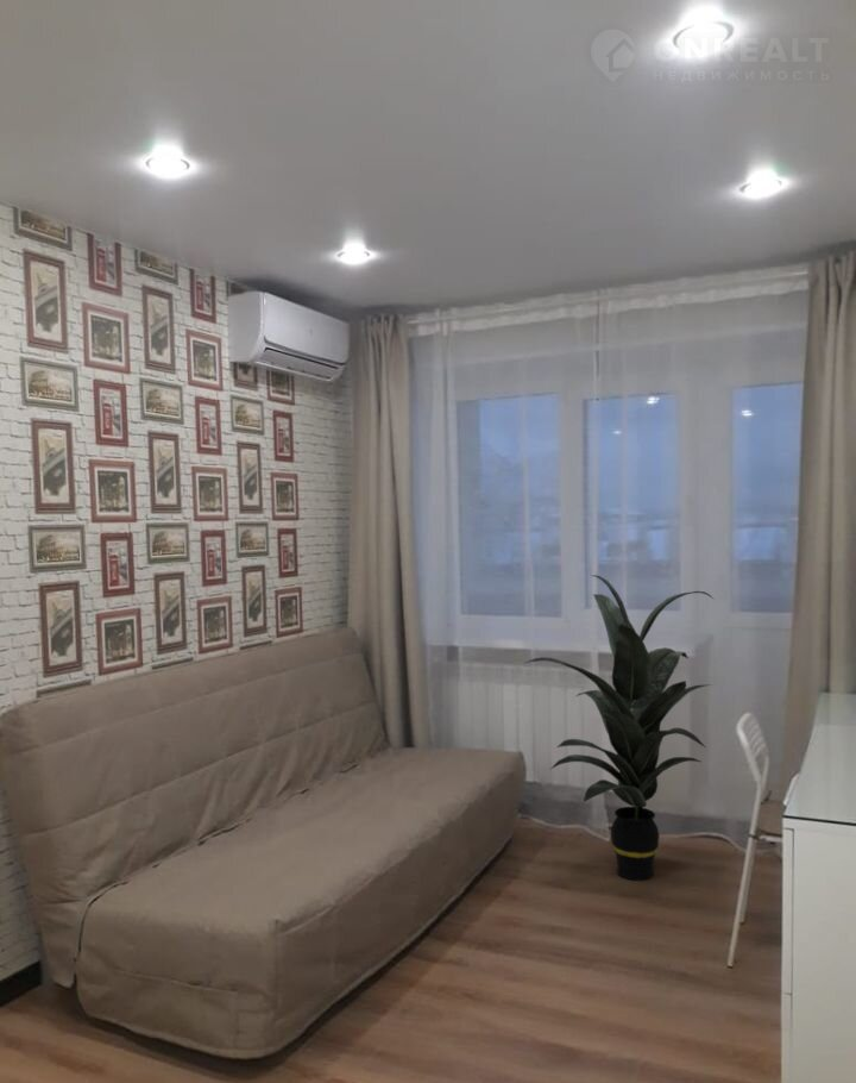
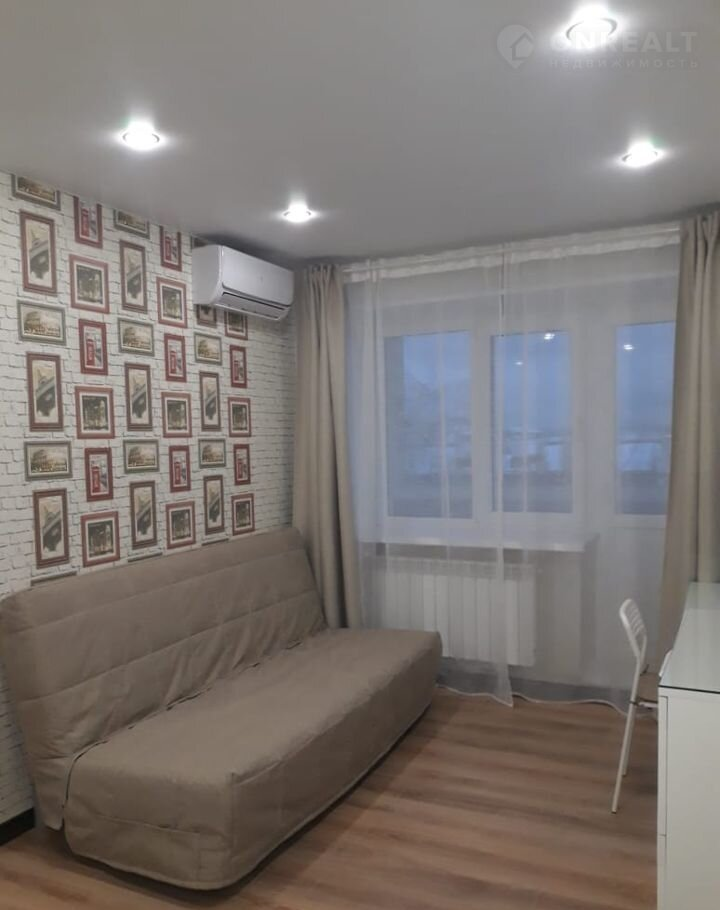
- indoor plant (624, 722)
